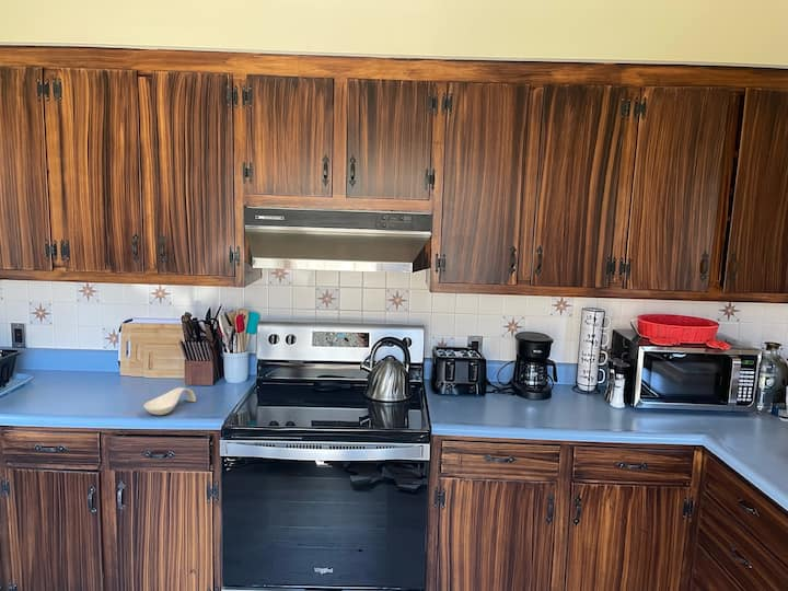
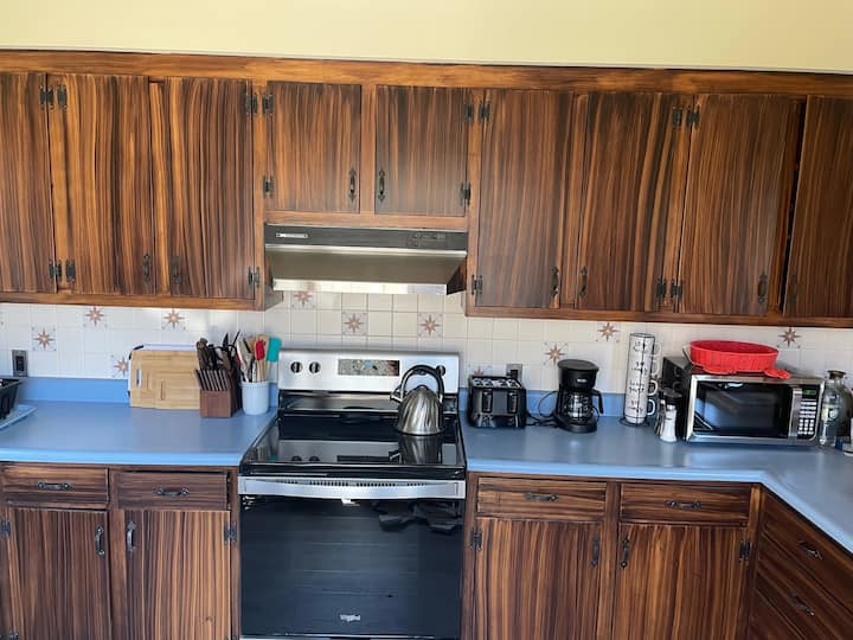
- spoon rest (171, 399)
